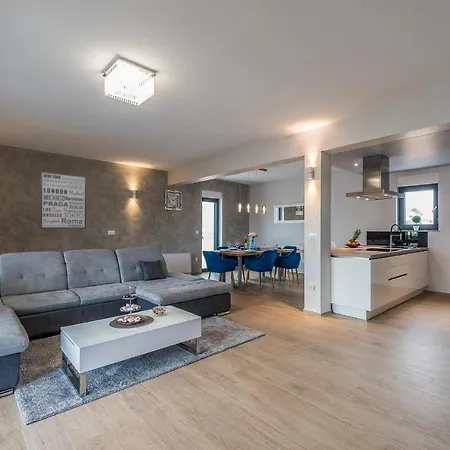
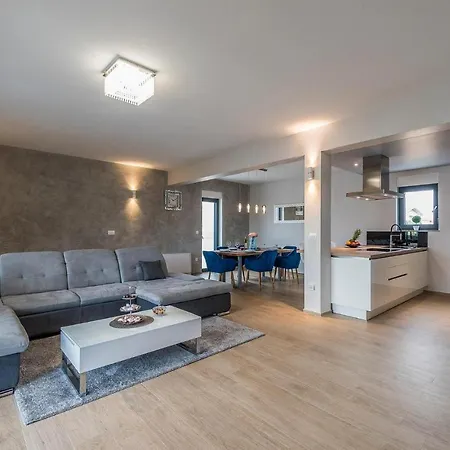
- wall art (64, 201)
